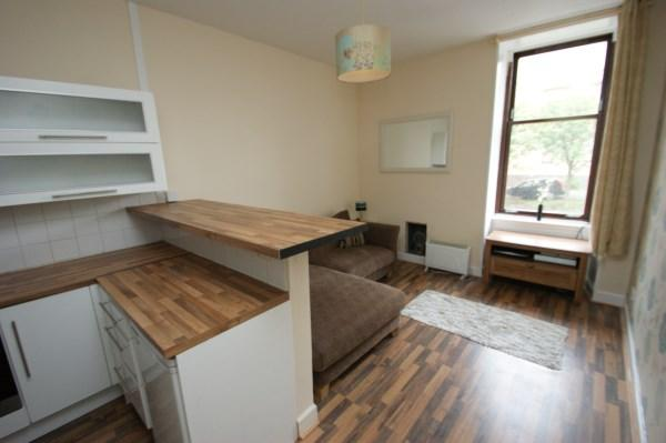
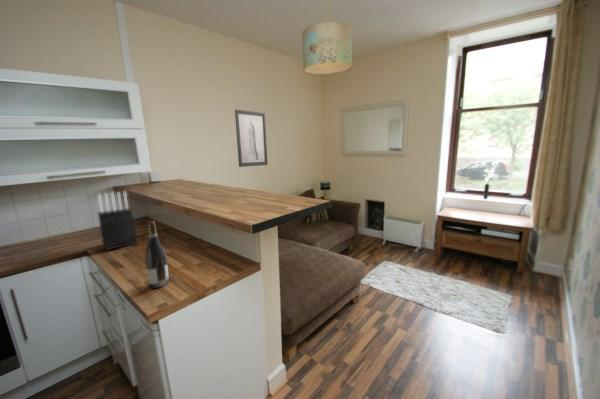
+ knife block (117, 219)
+ wall art (252, 139)
+ wine bottle (155, 253)
